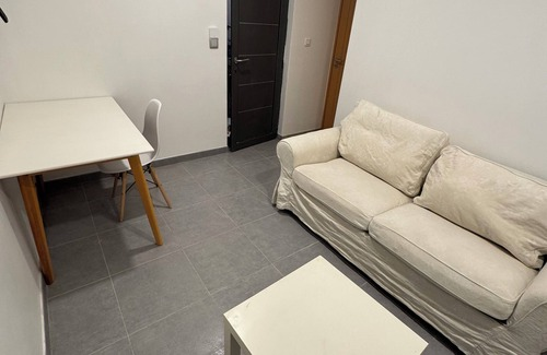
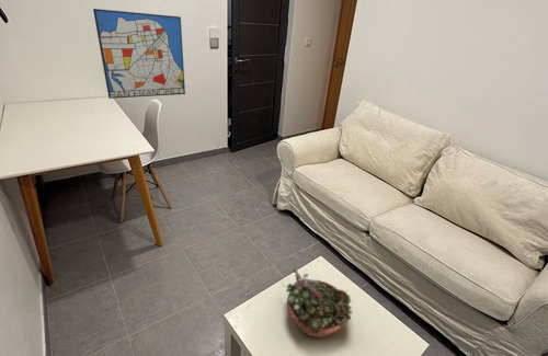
+ succulent planter (318, 300)
+ wall art (145, 57)
